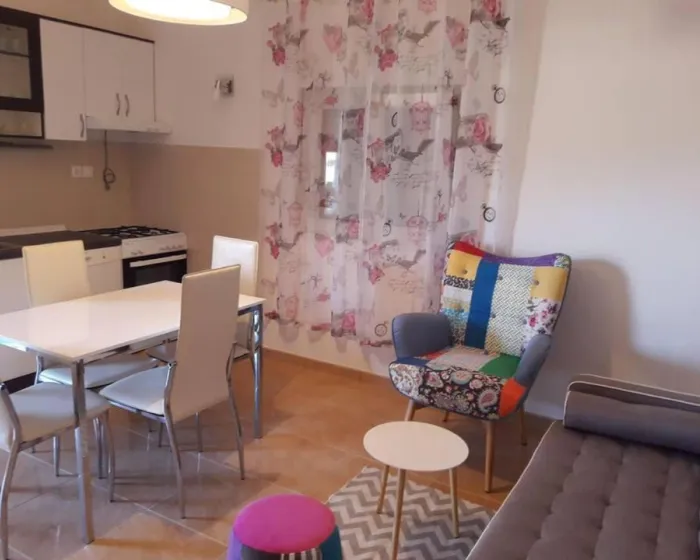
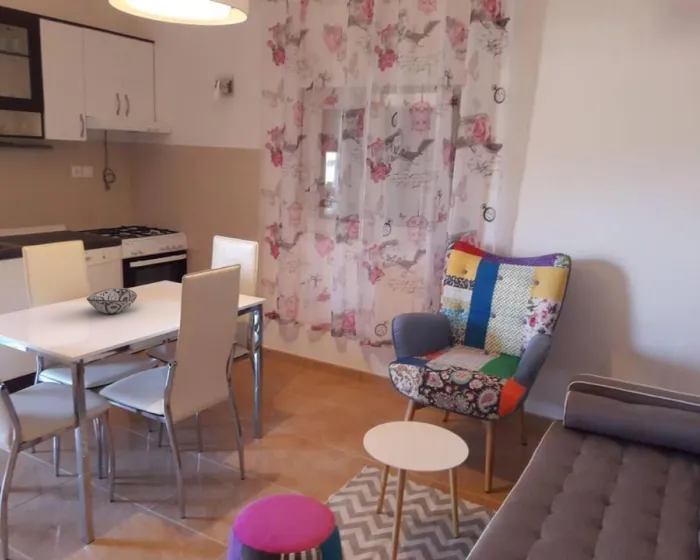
+ decorative bowl (112, 302)
